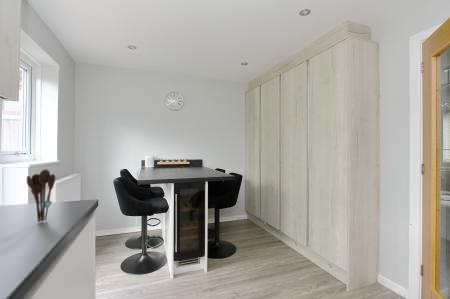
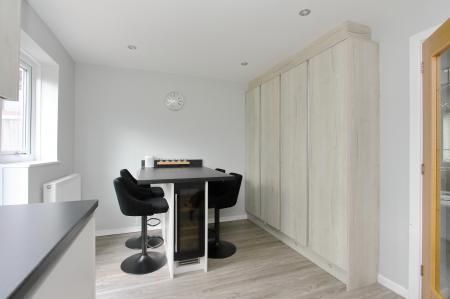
- utensil holder (41, 195)
